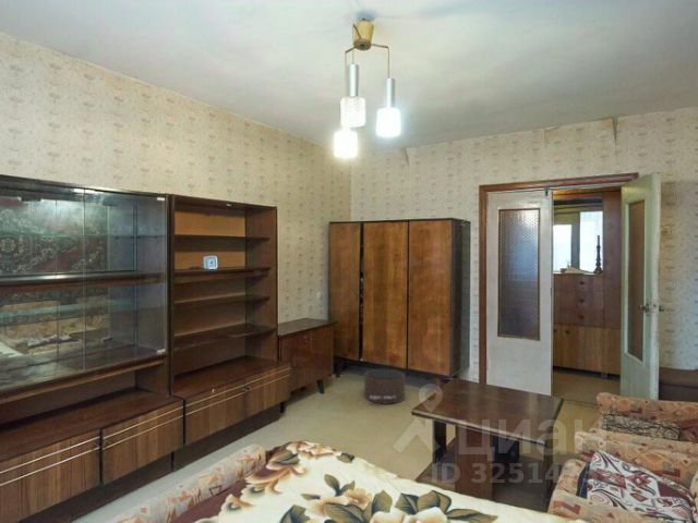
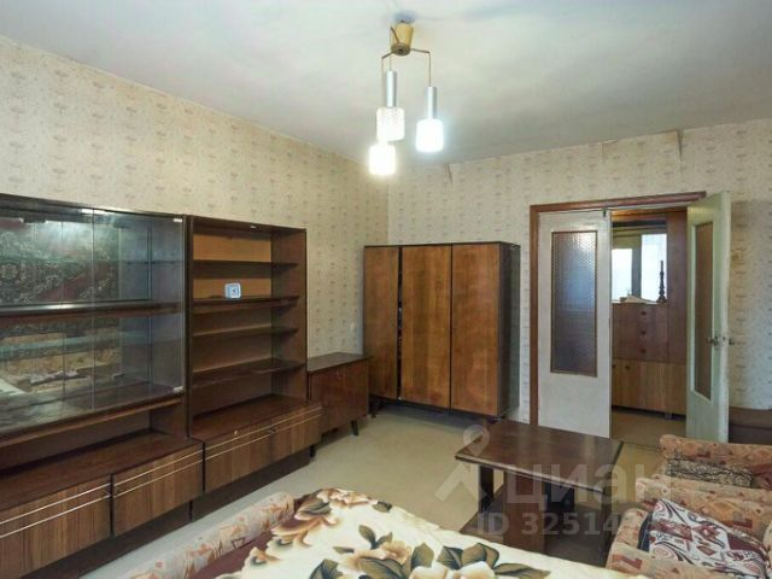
- pouf (381, 385)
